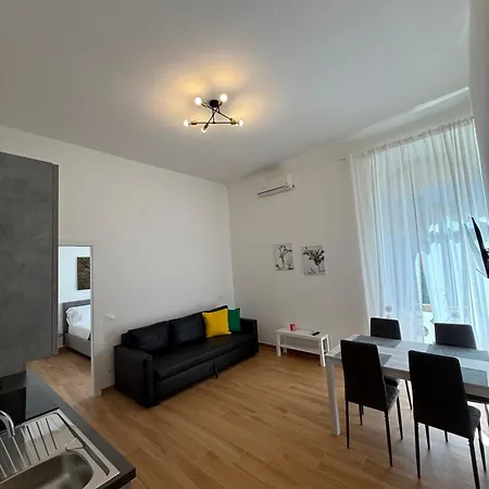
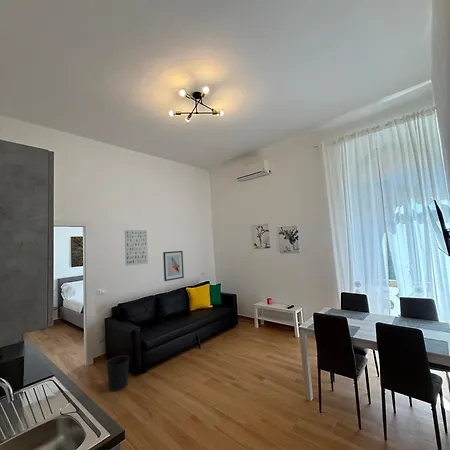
+ wall art (173, 265)
+ wastebasket (118, 373)
+ wall art (136, 247)
